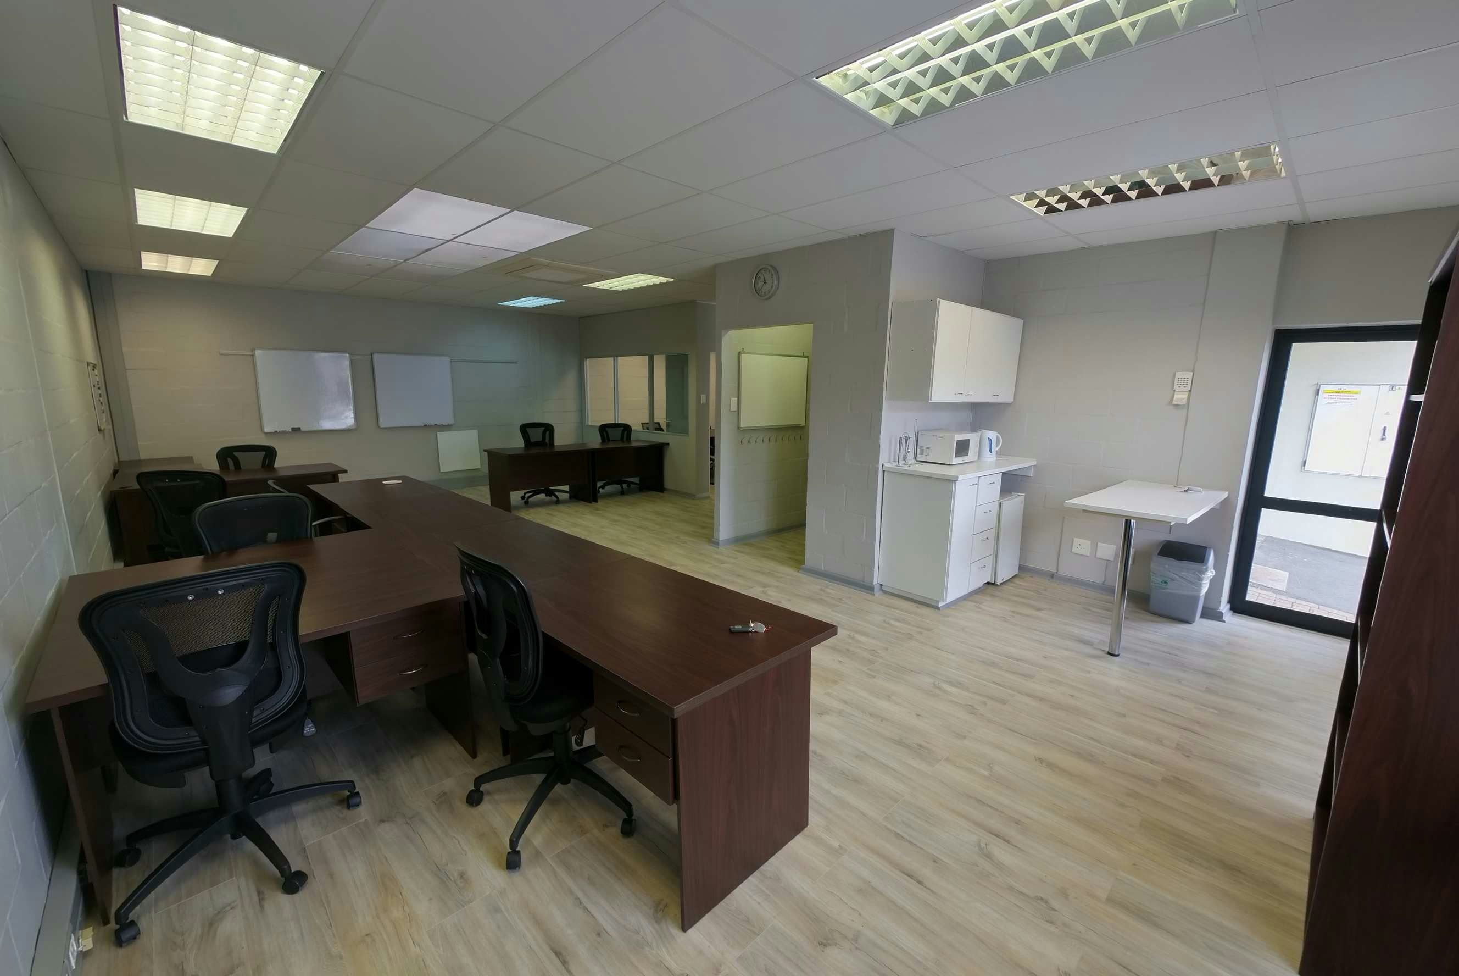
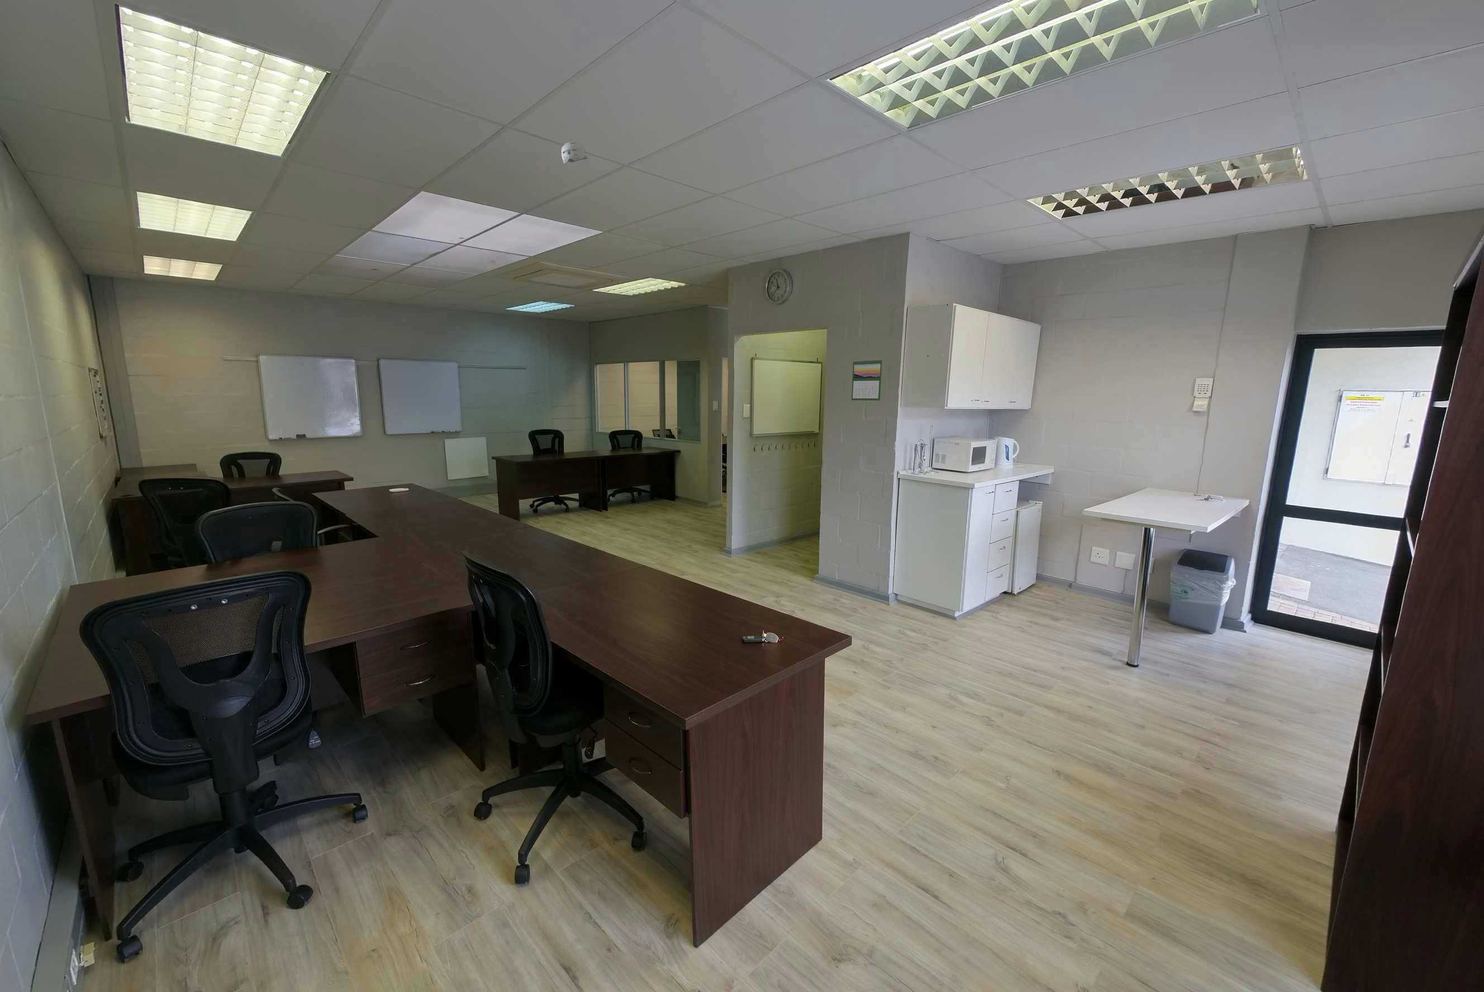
+ calendar (867, 380)
+ smoke detector (575, 155)
